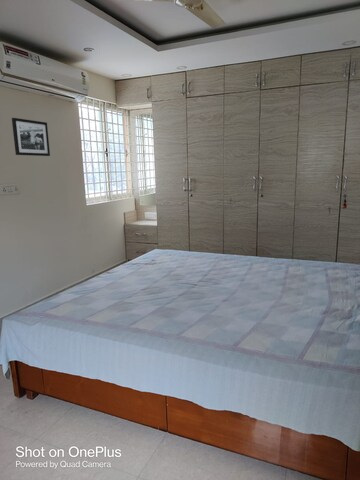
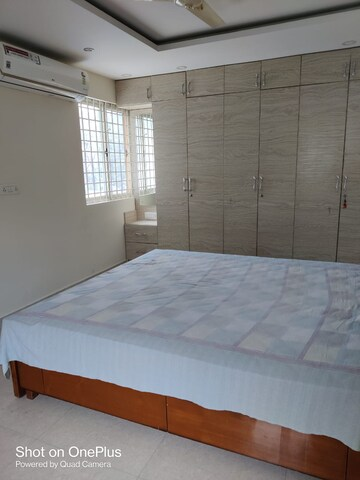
- picture frame (32, 138)
